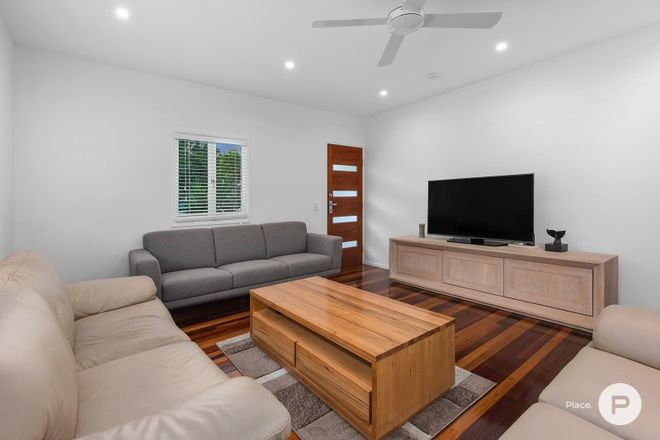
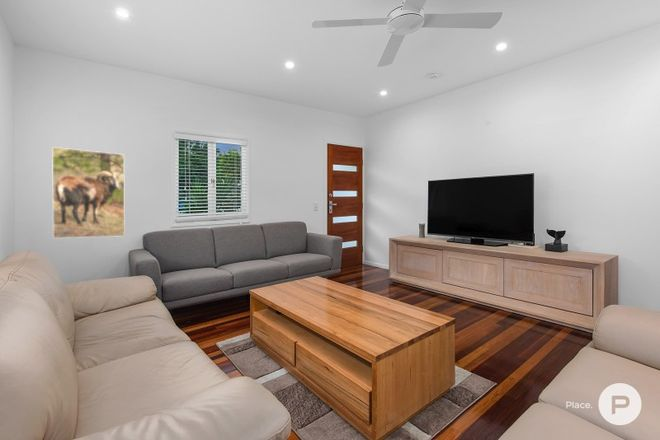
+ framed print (90, 194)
